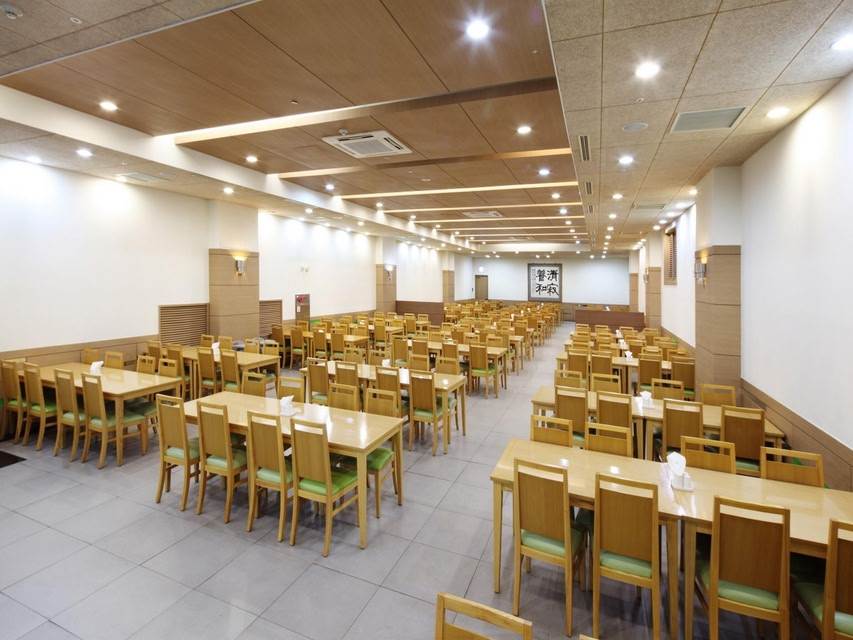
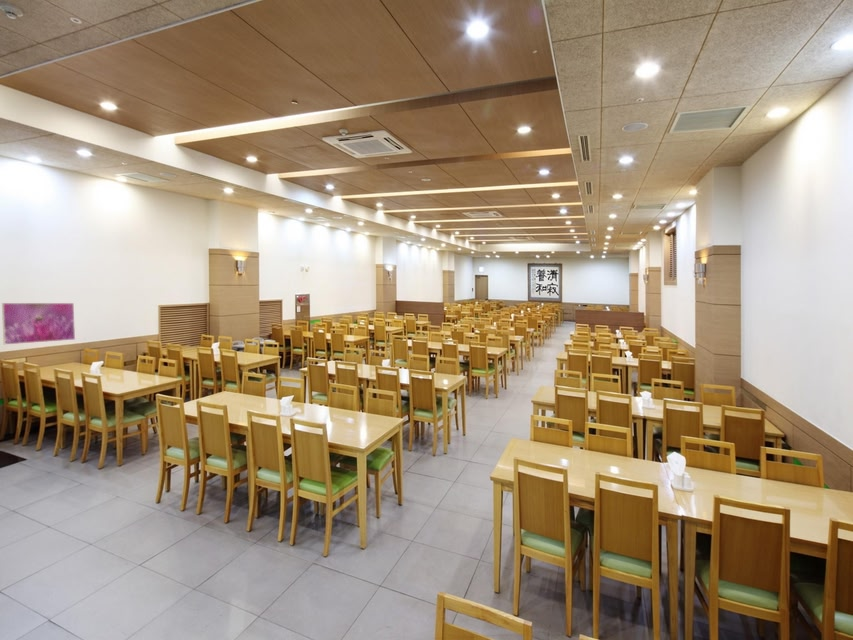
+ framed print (40, 322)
